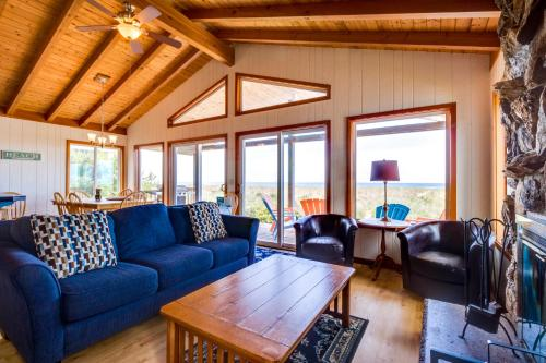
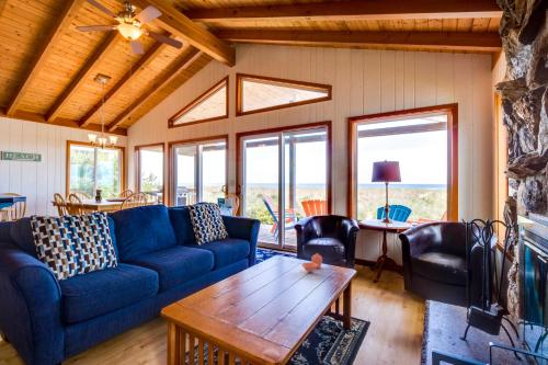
+ decorative bowl (312, 262)
